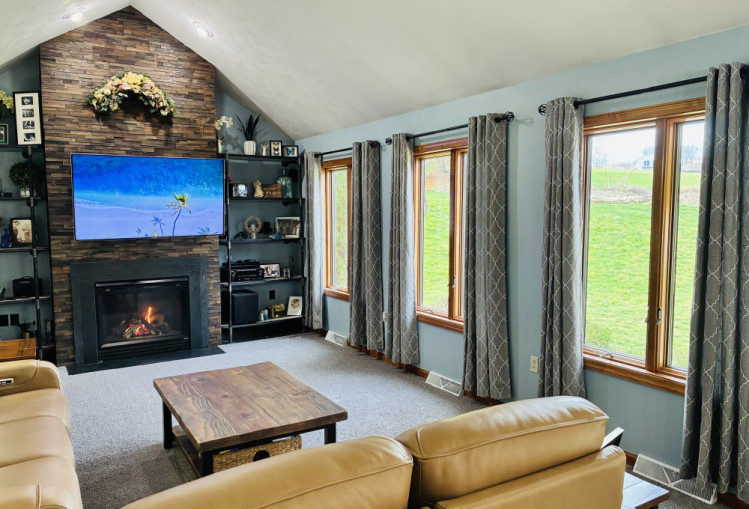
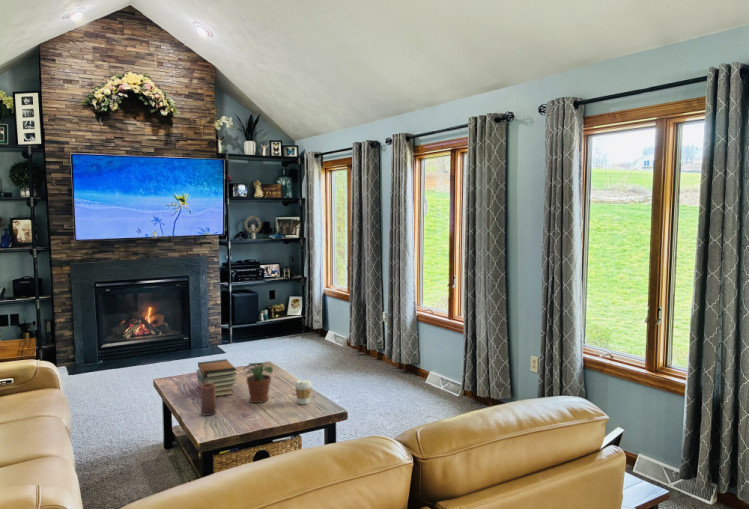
+ book stack (216, 377)
+ coffee cup (303, 391)
+ candle (208, 399)
+ potted plant (260, 382)
